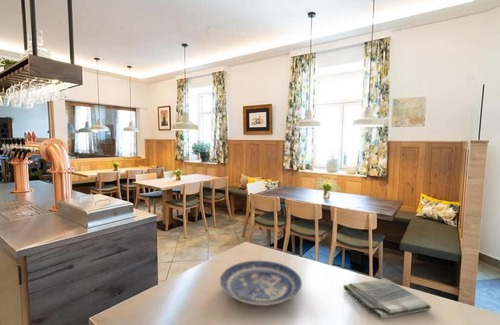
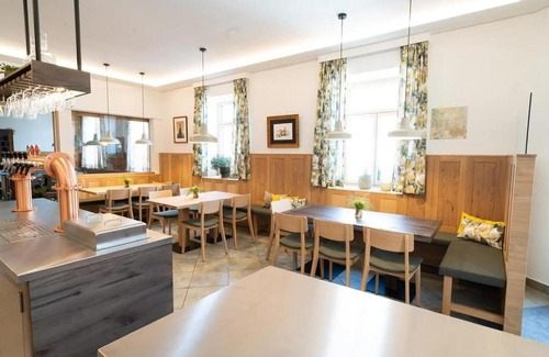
- dish towel (383, 294)
- plate (260, 284)
